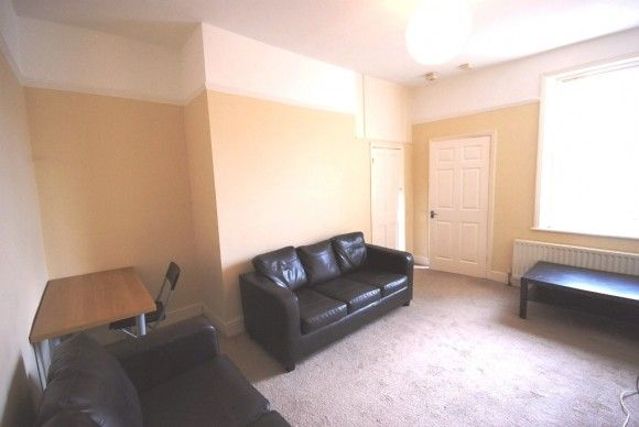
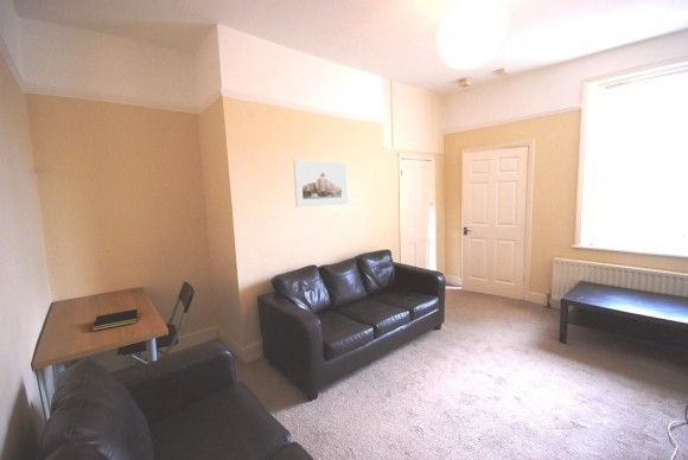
+ notepad (116, 319)
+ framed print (321, 184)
